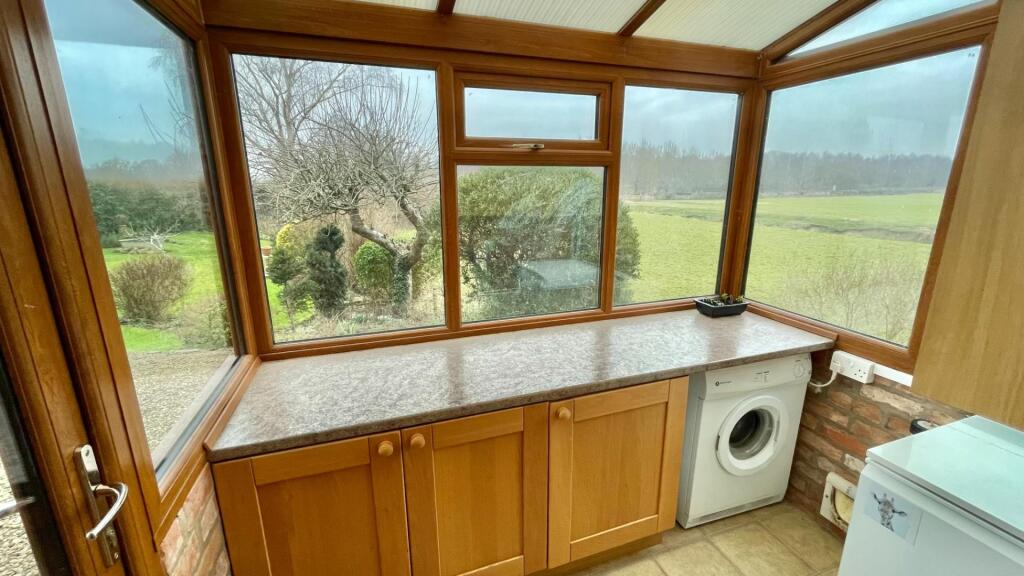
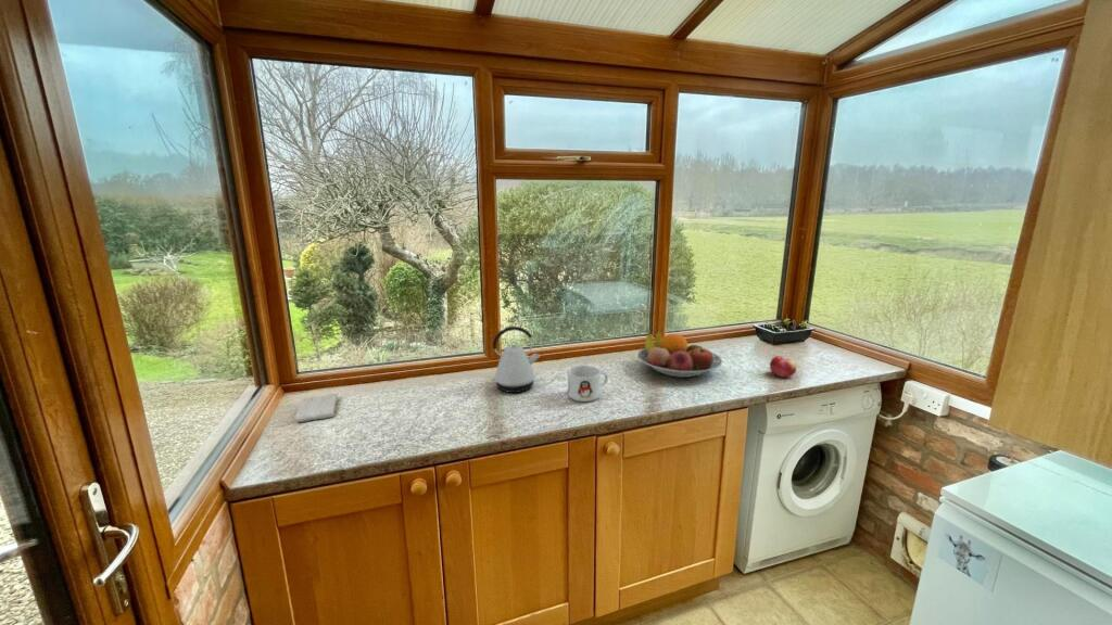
+ mug (589, 382)
+ washcloth (317, 406)
+ kettle (515, 357)
+ fruit bowl (679, 354)
+ fruit (782, 365)
